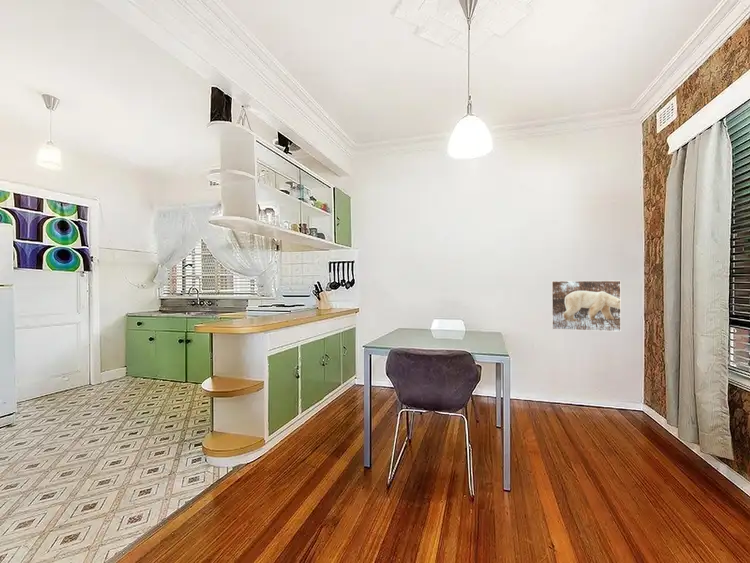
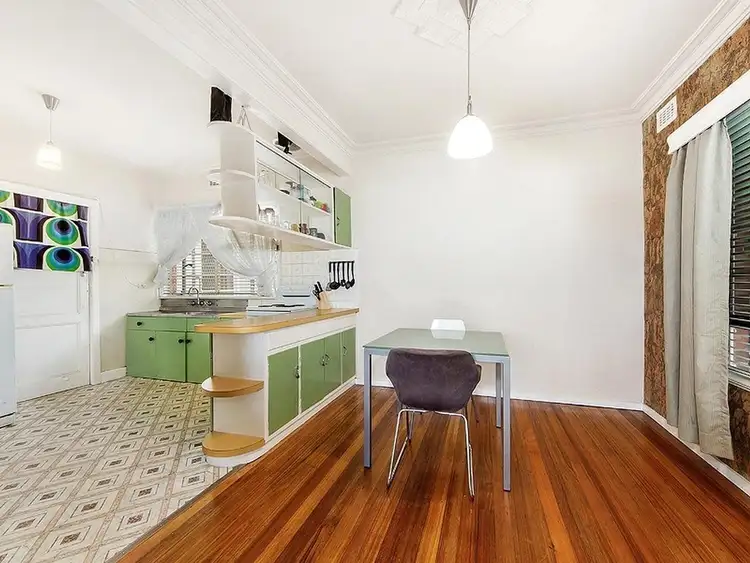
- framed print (585, 305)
